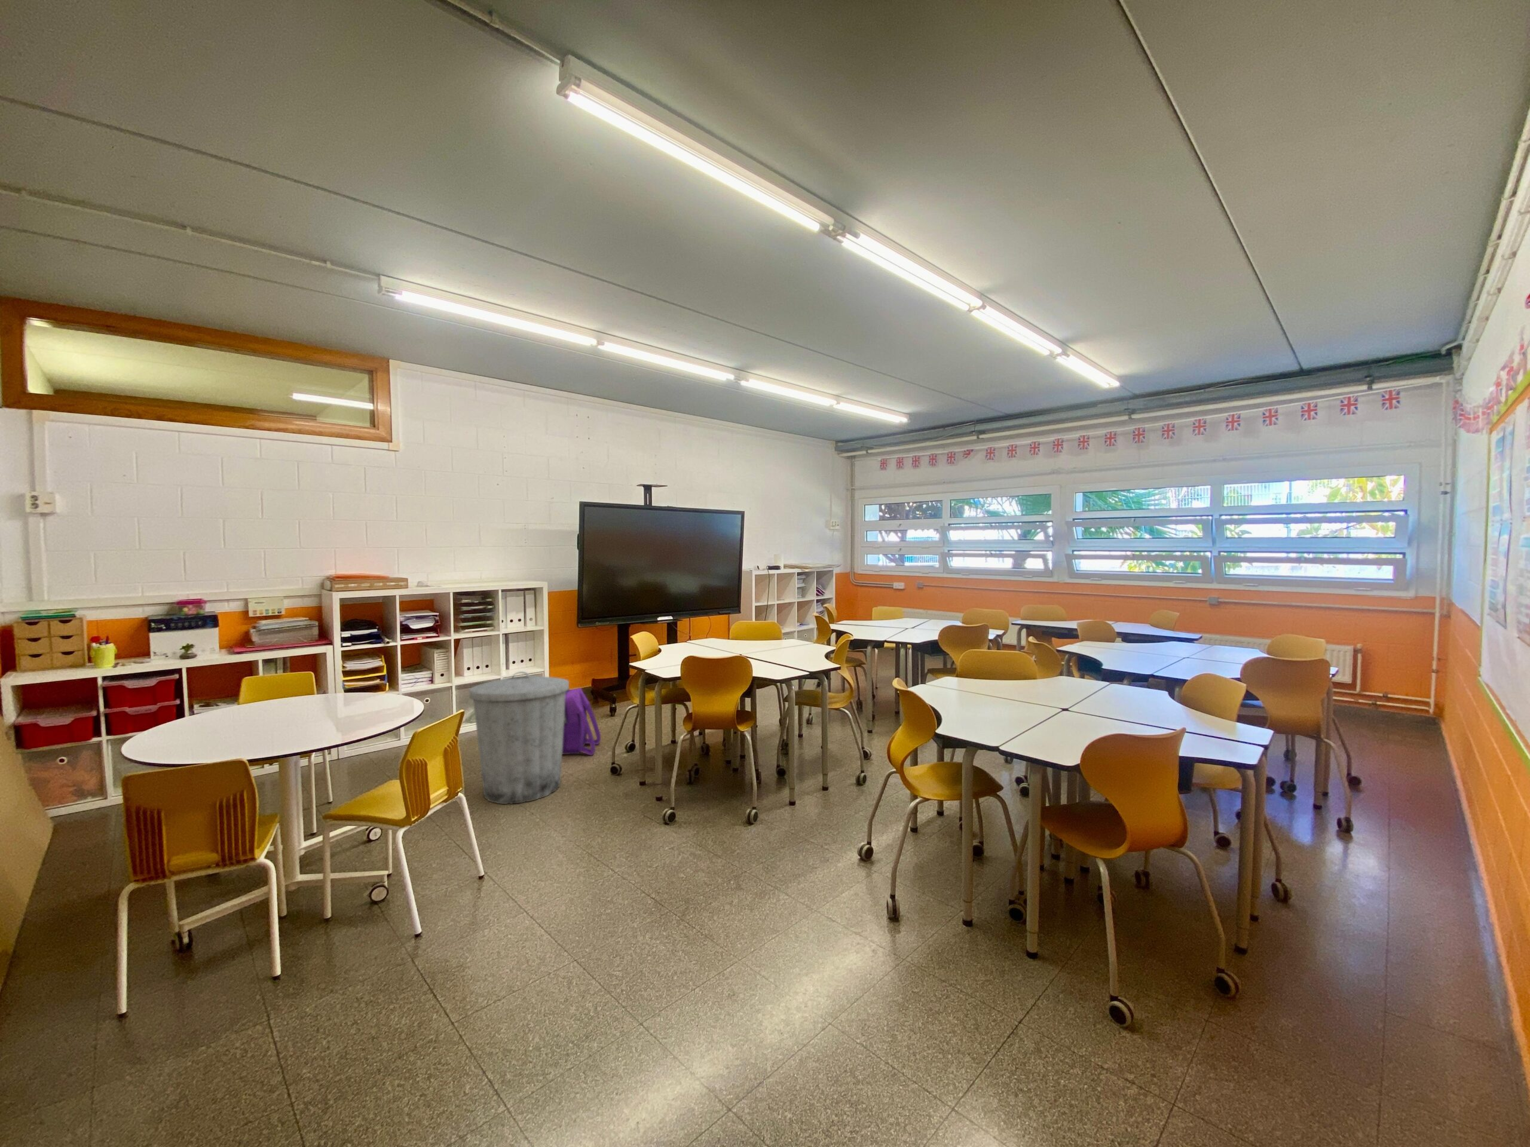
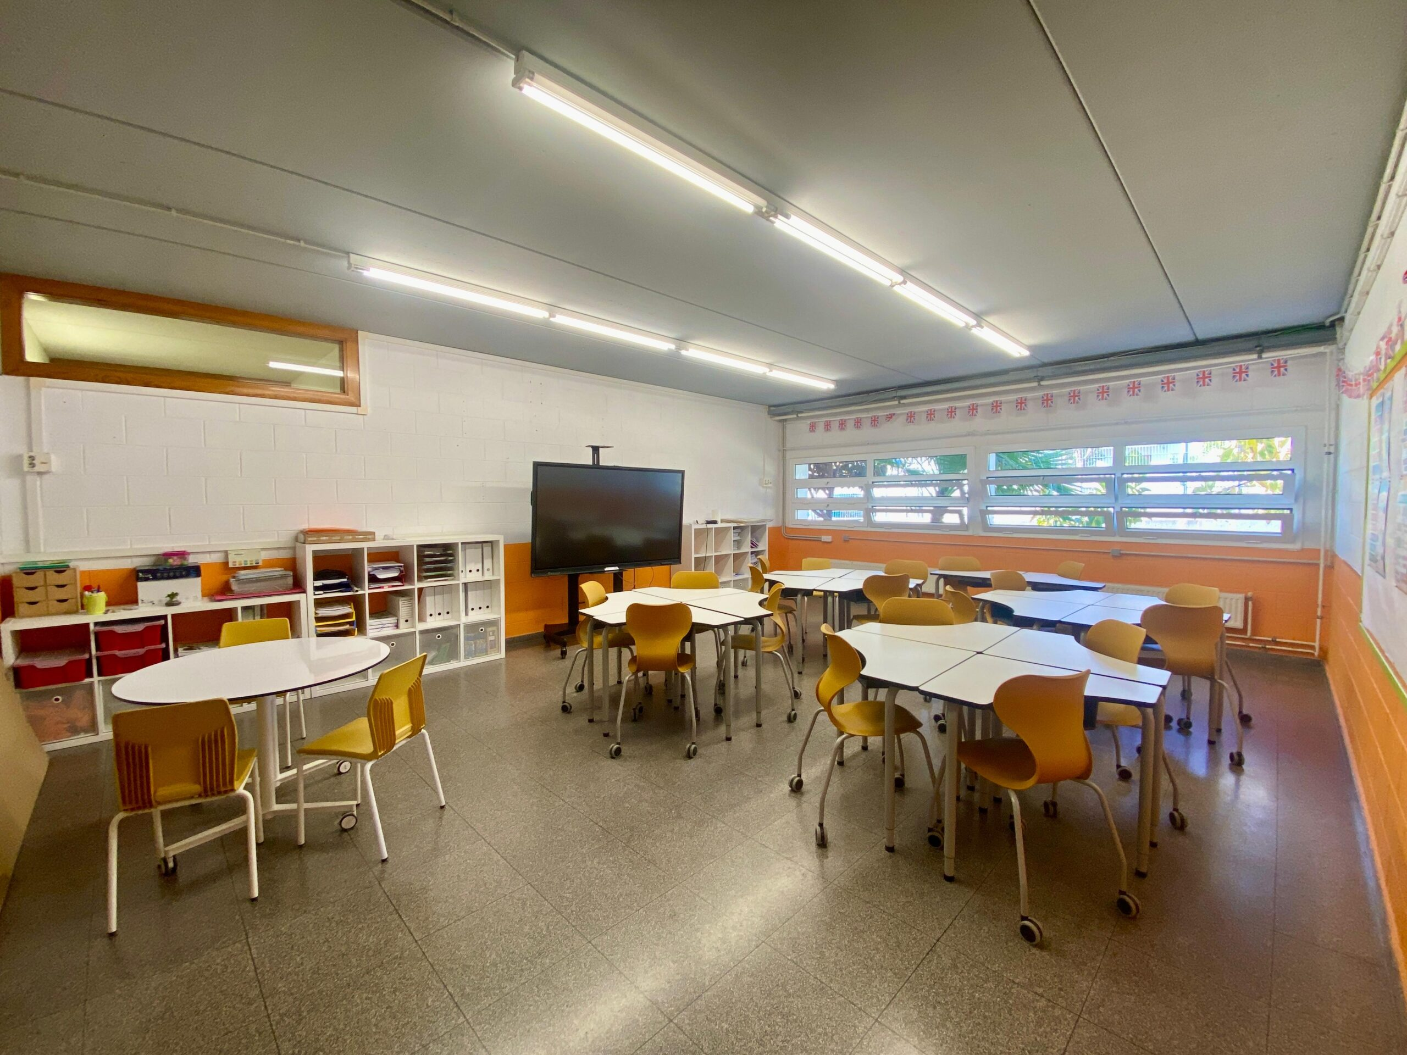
- backpack (569, 720)
- trash can (522, 730)
